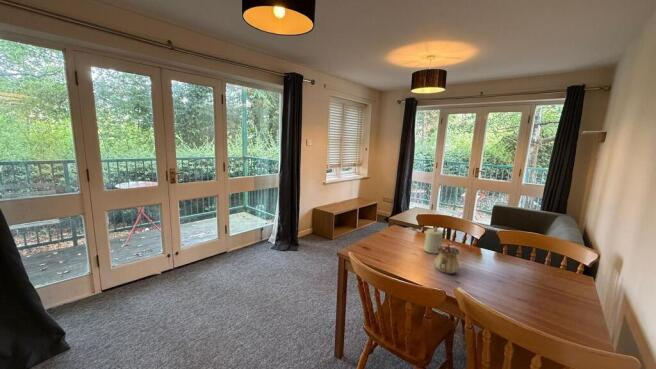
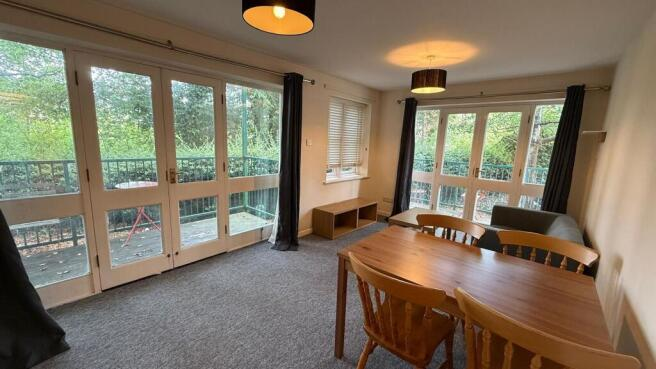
- candle (433, 238)
- teapot (447, 256)
